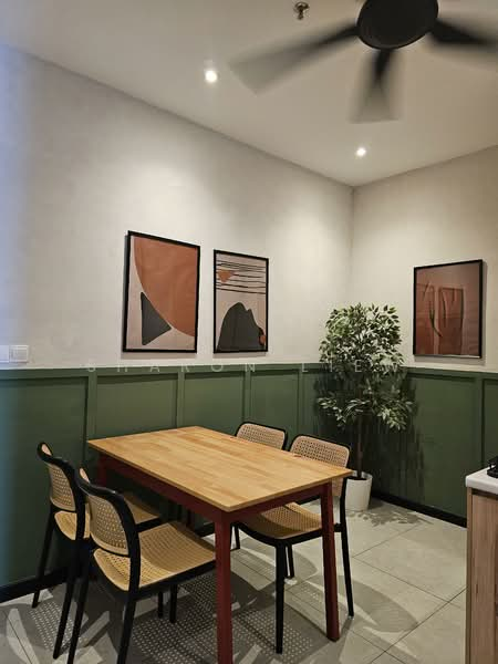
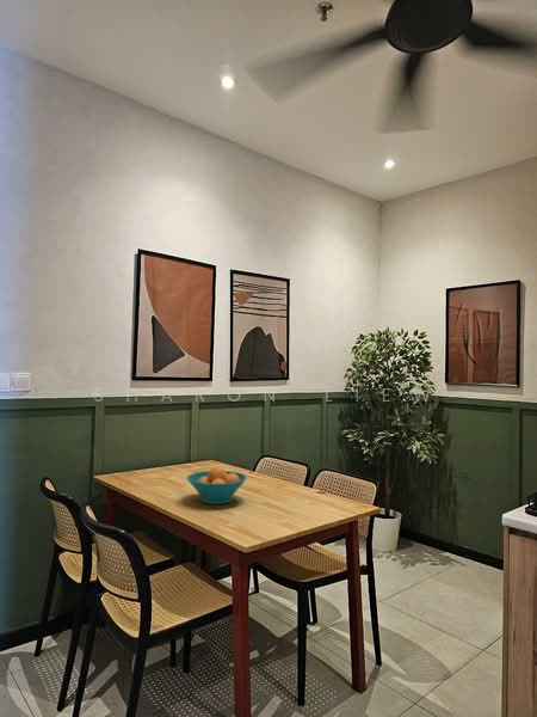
+ fruit bowl (216, 483)
